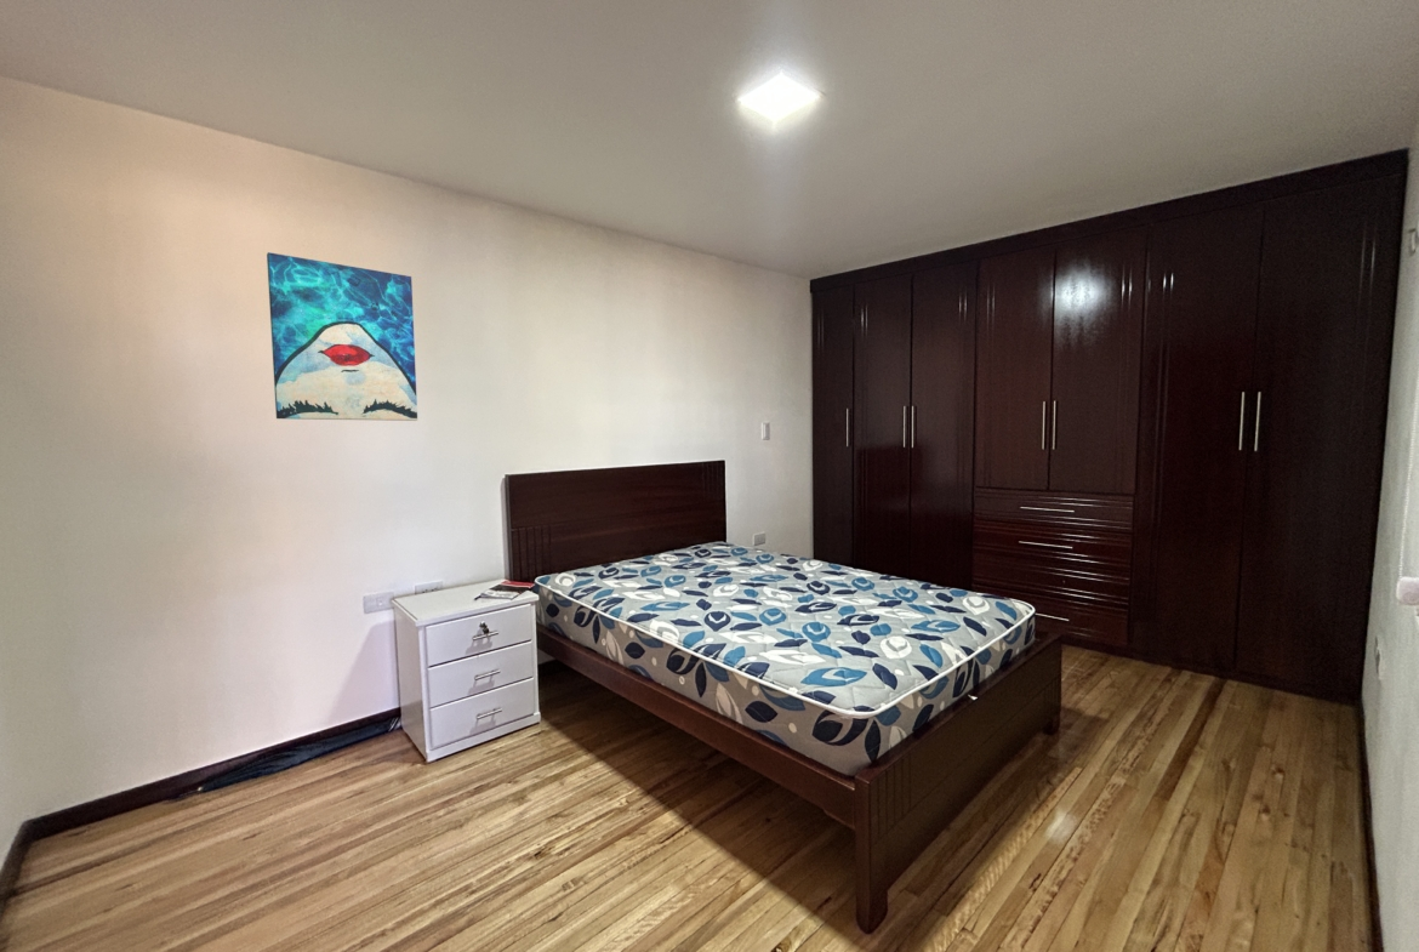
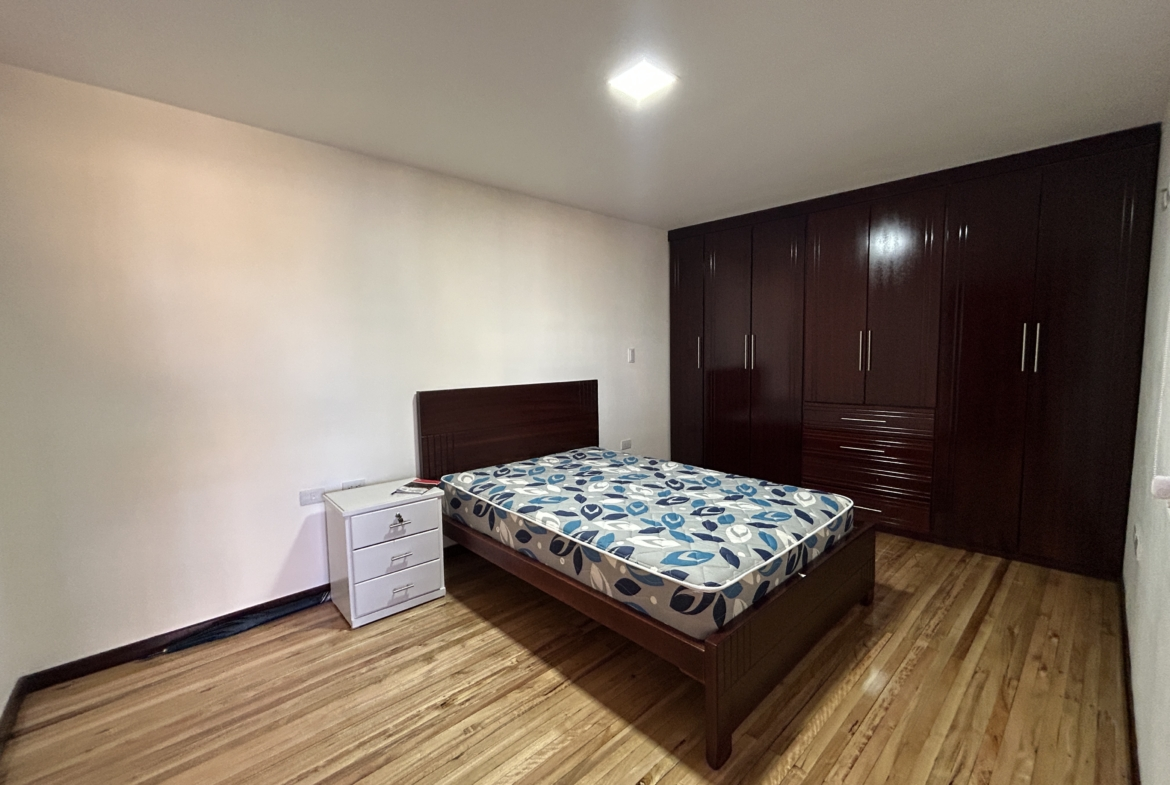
- wall art (347, 343)
